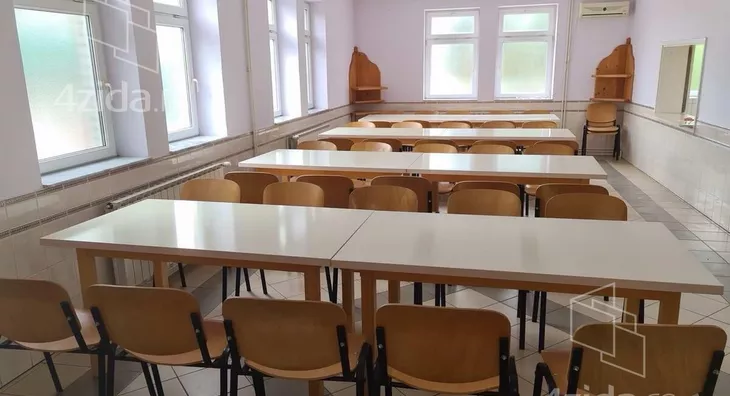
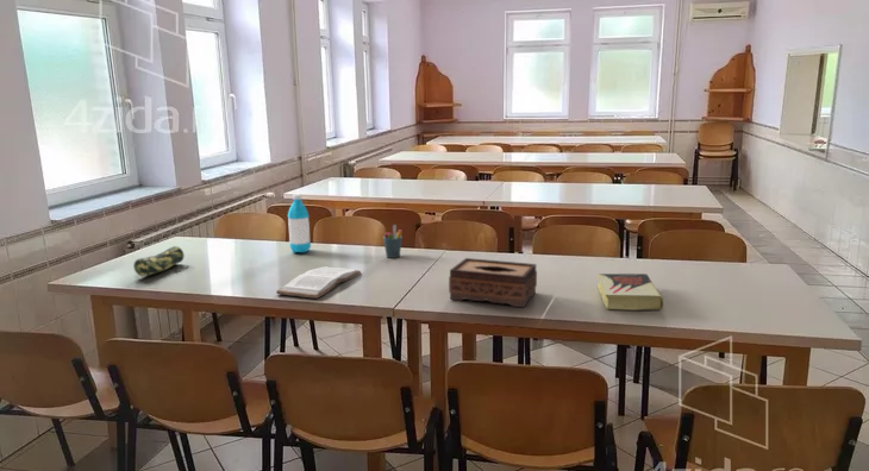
+ book (626, 290)
+ pencil case (158, 262)
+ water bottle (299, 222)
+ pen holder (393, 241)
+ book (320, 278)
+ tissue box (493, 281)
